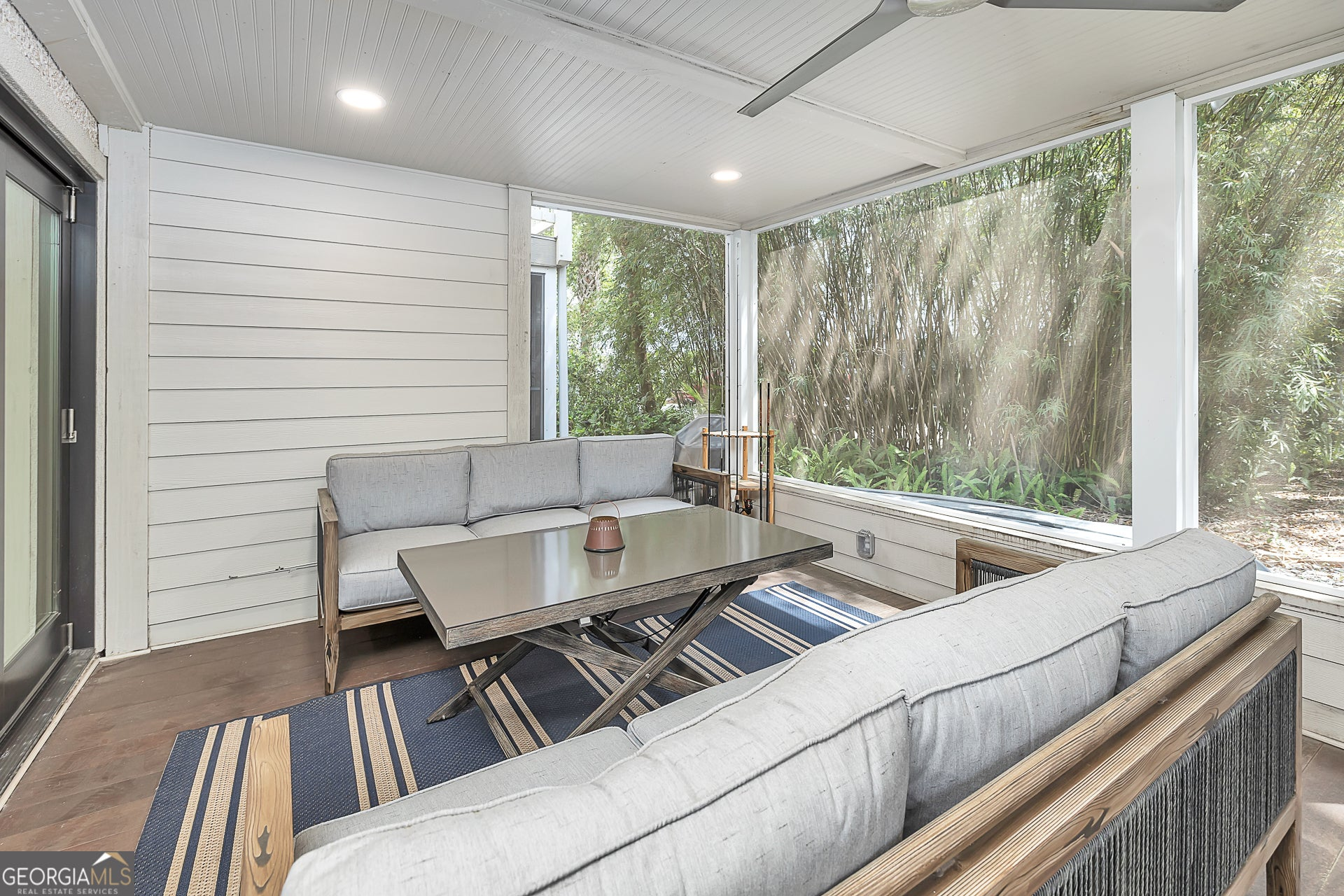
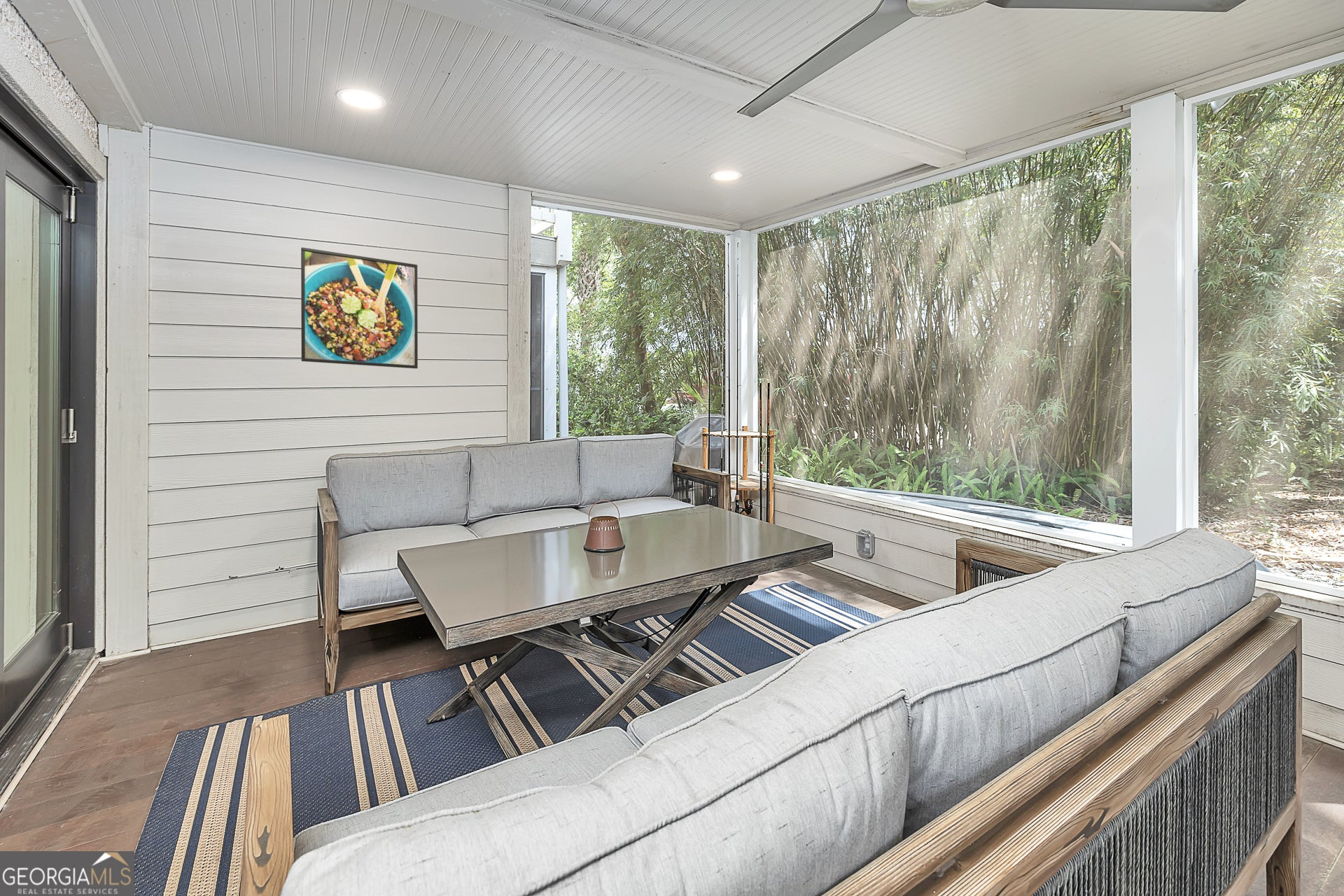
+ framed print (362, 311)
